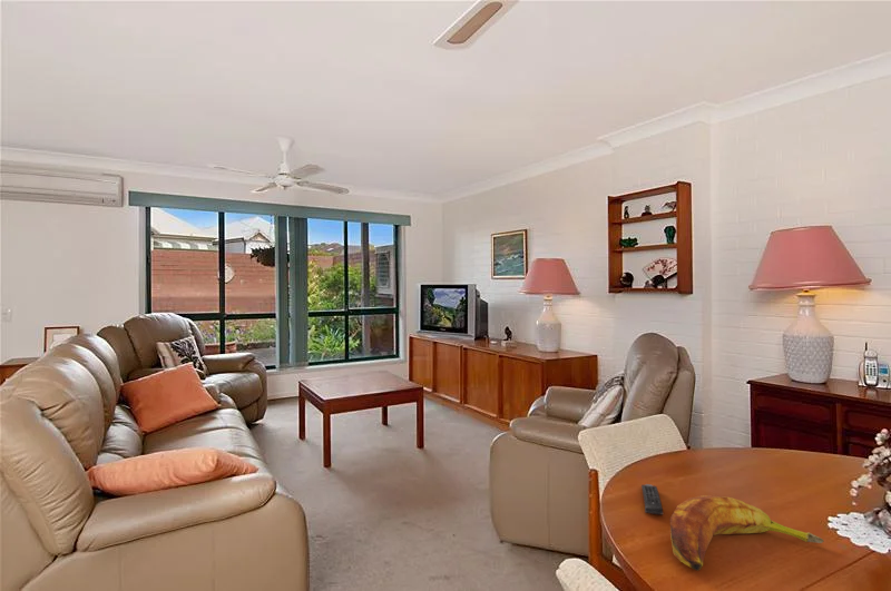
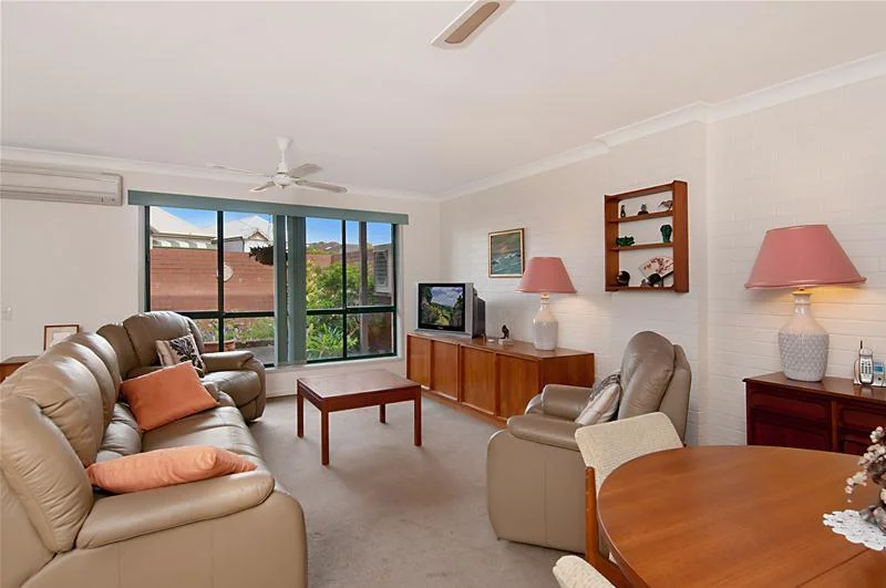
- remote control (650, 496)
- banana (735, 528)
